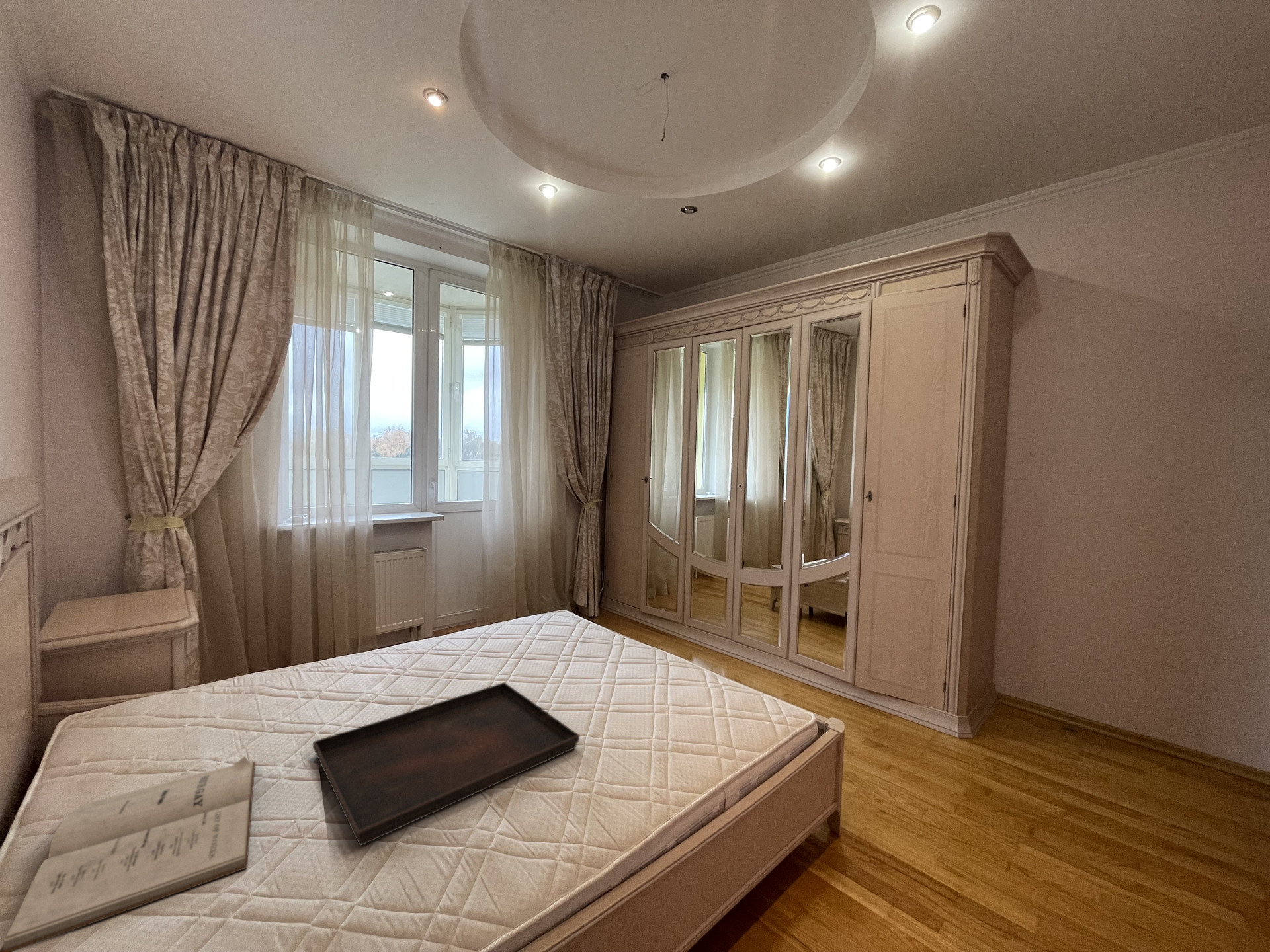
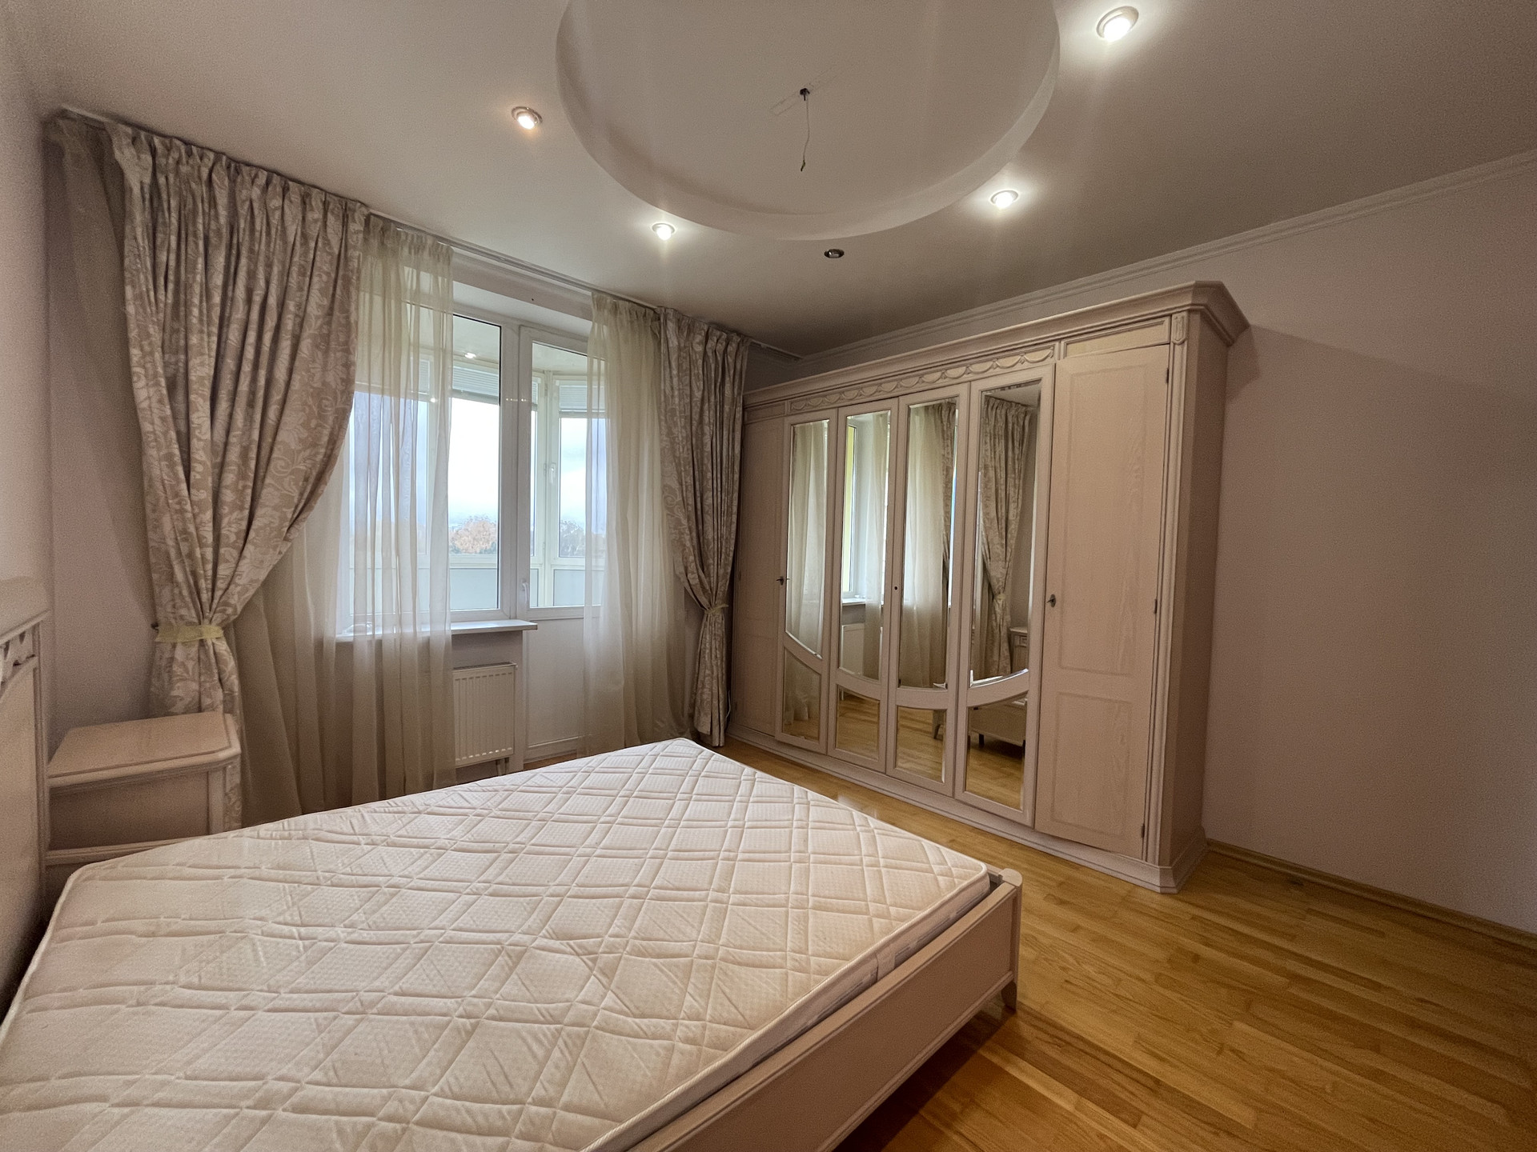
- book (157, 824)
- serving tray (449, 744)
